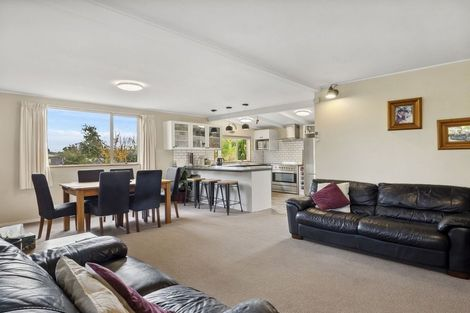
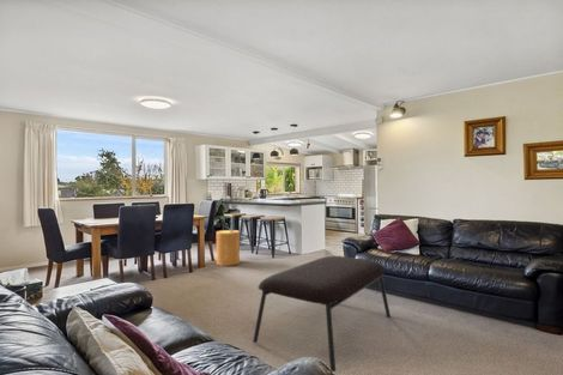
+ coffee table (327, 297)
+ basket (228, 247)
